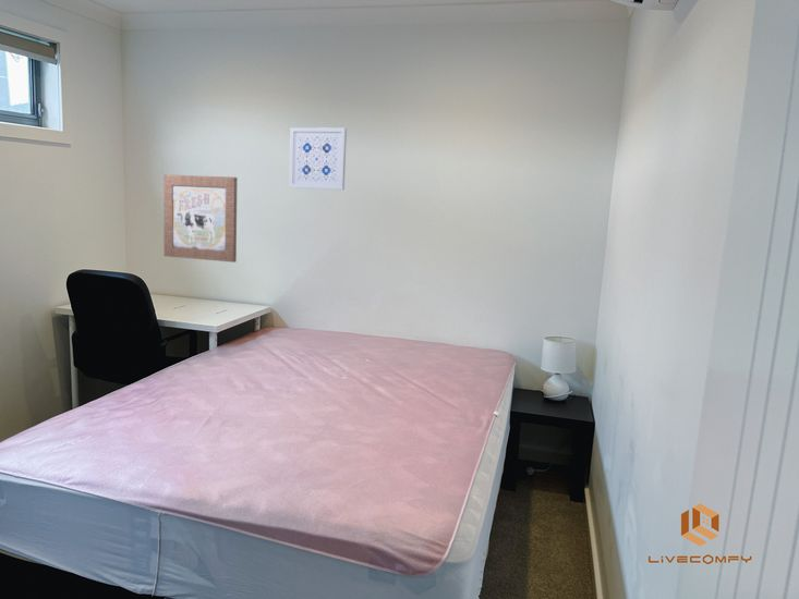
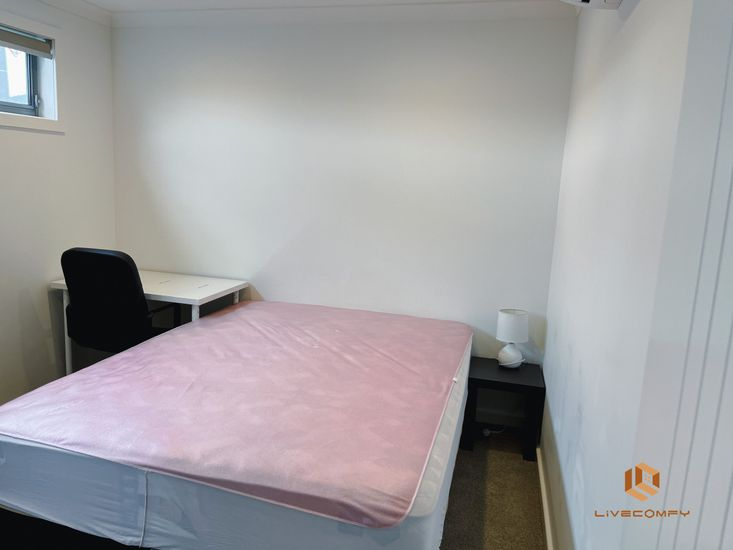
- wall art (199, 218)
- wall art (316, 158)
